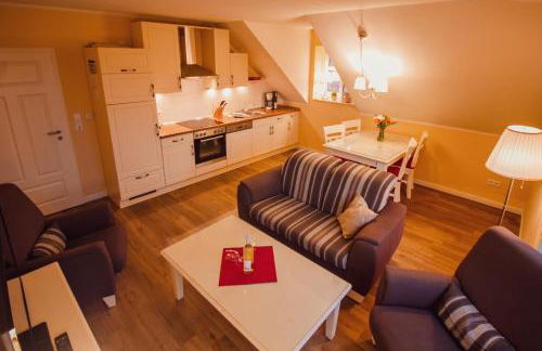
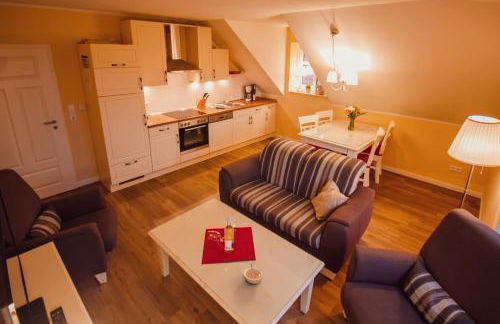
+ legume (252, 275)
